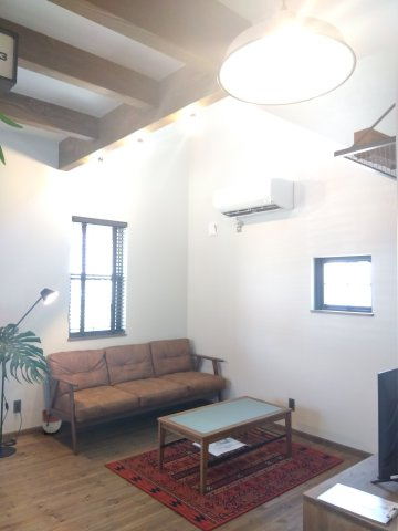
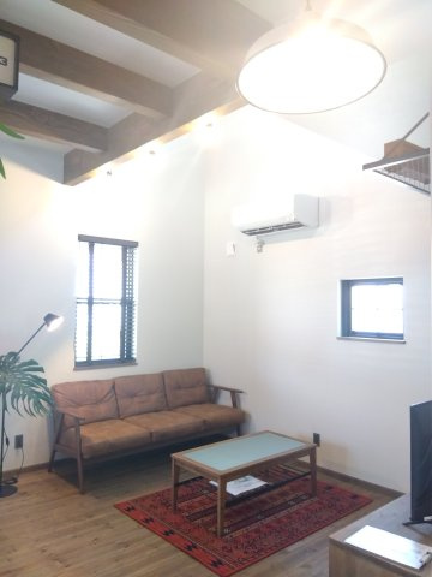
- planter (51, 420)
